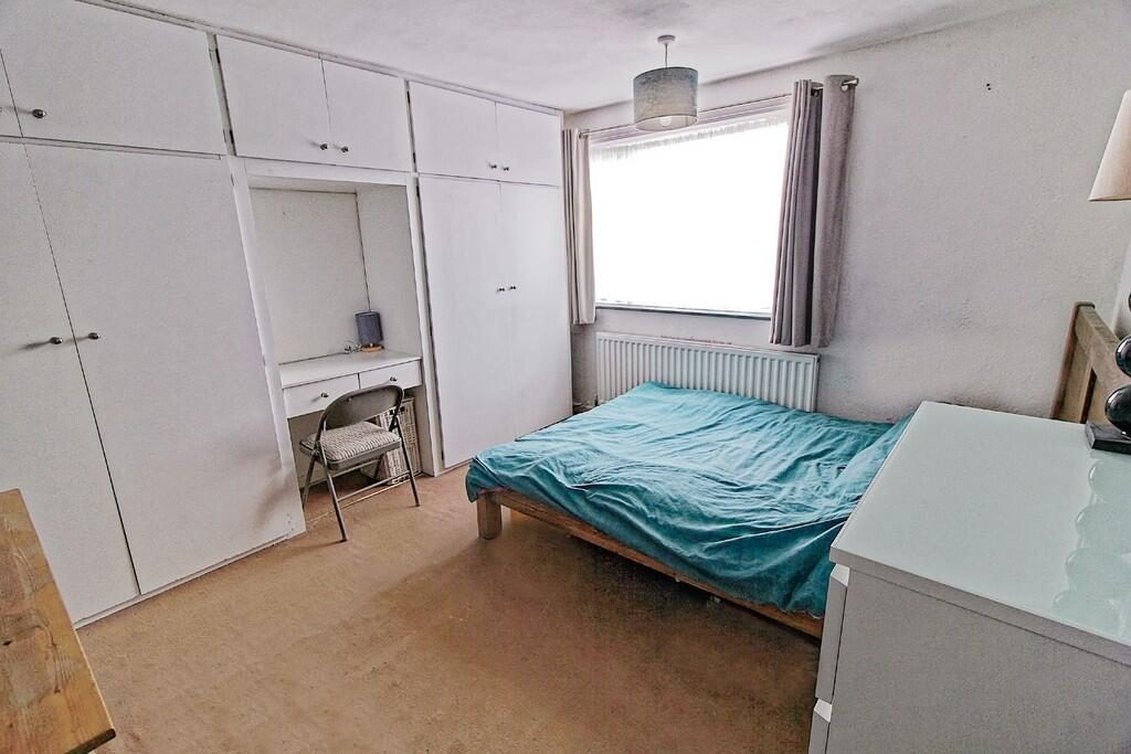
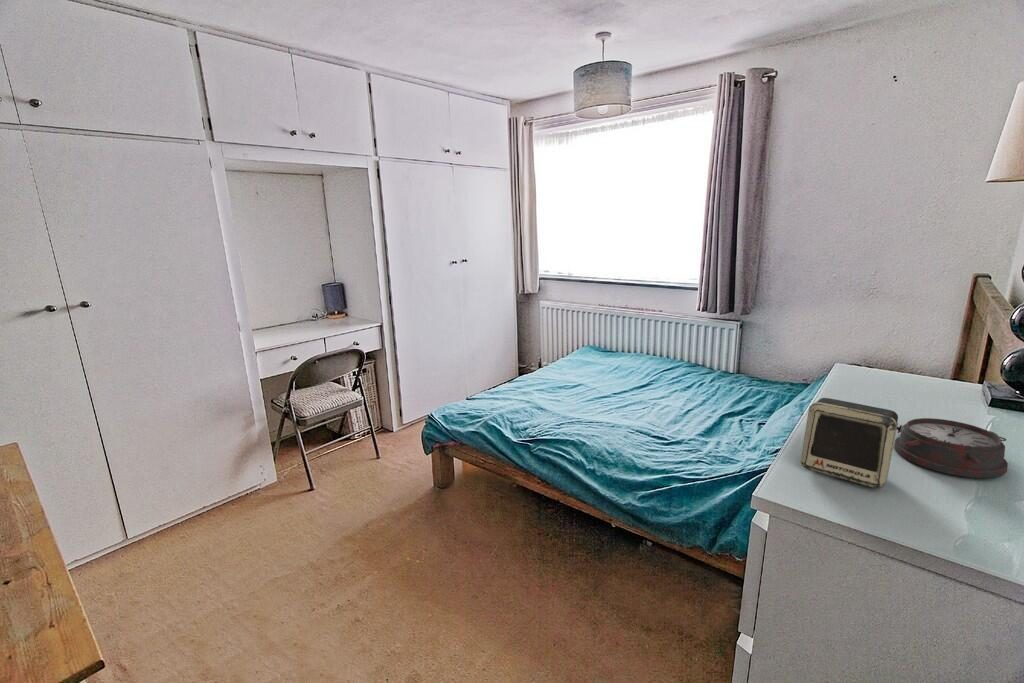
+ speaker (850, 439)
+ alarm clock (951, 442)
